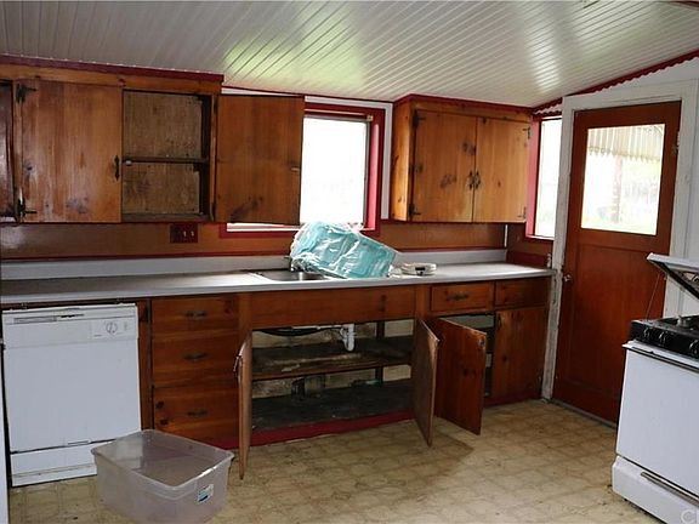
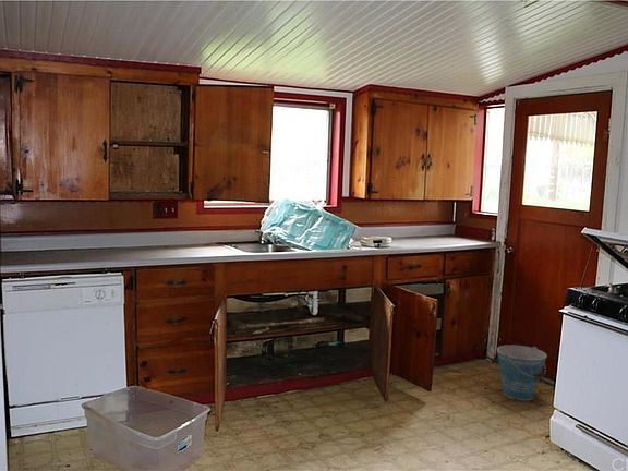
+ bucket (520, 372)
